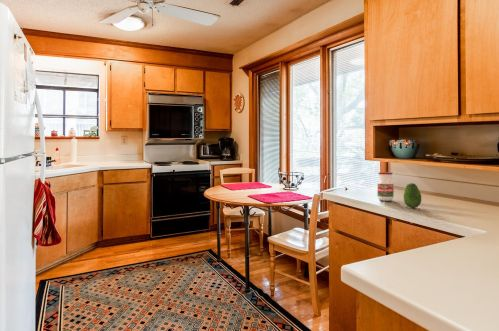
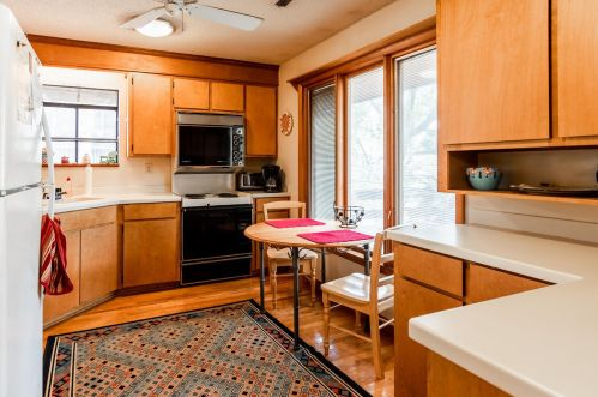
- jar (385, 186)
- fruit (412, 195)
